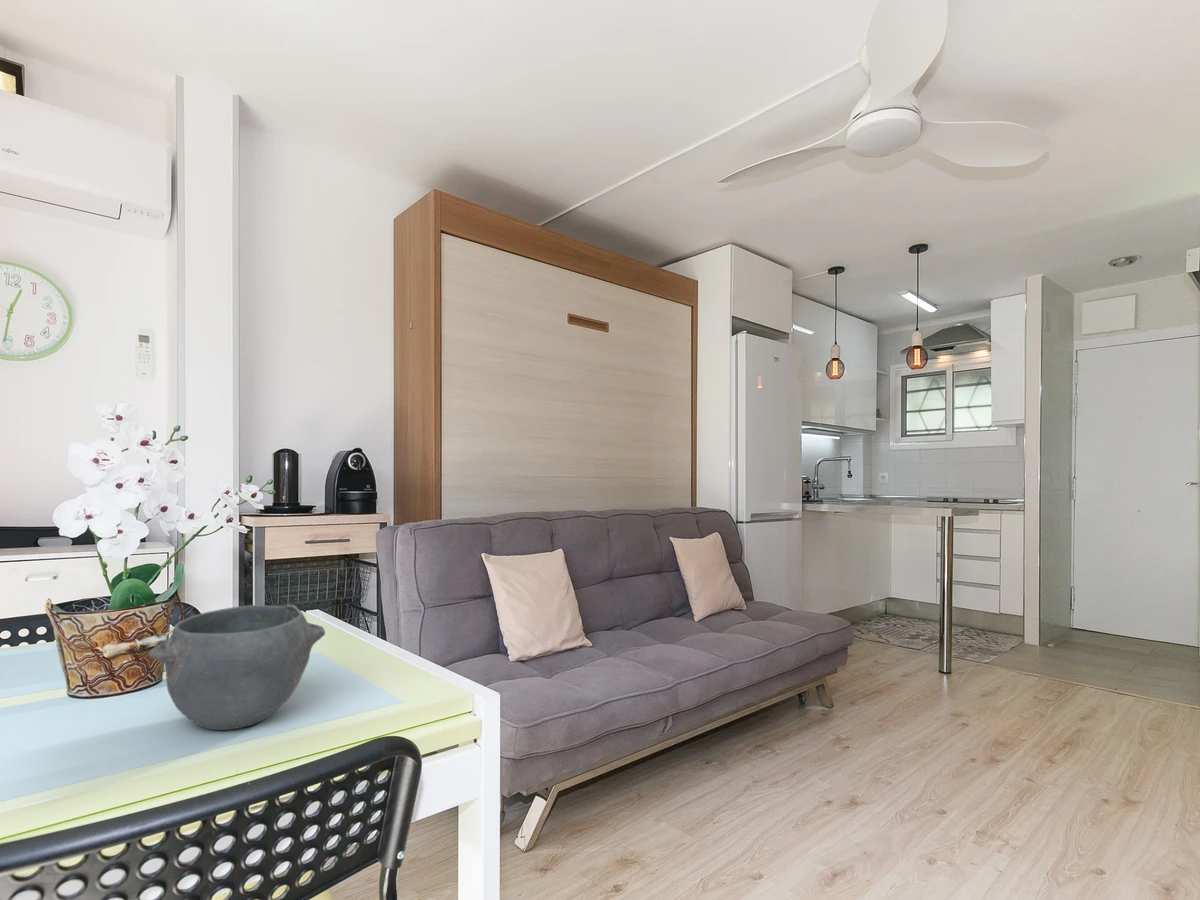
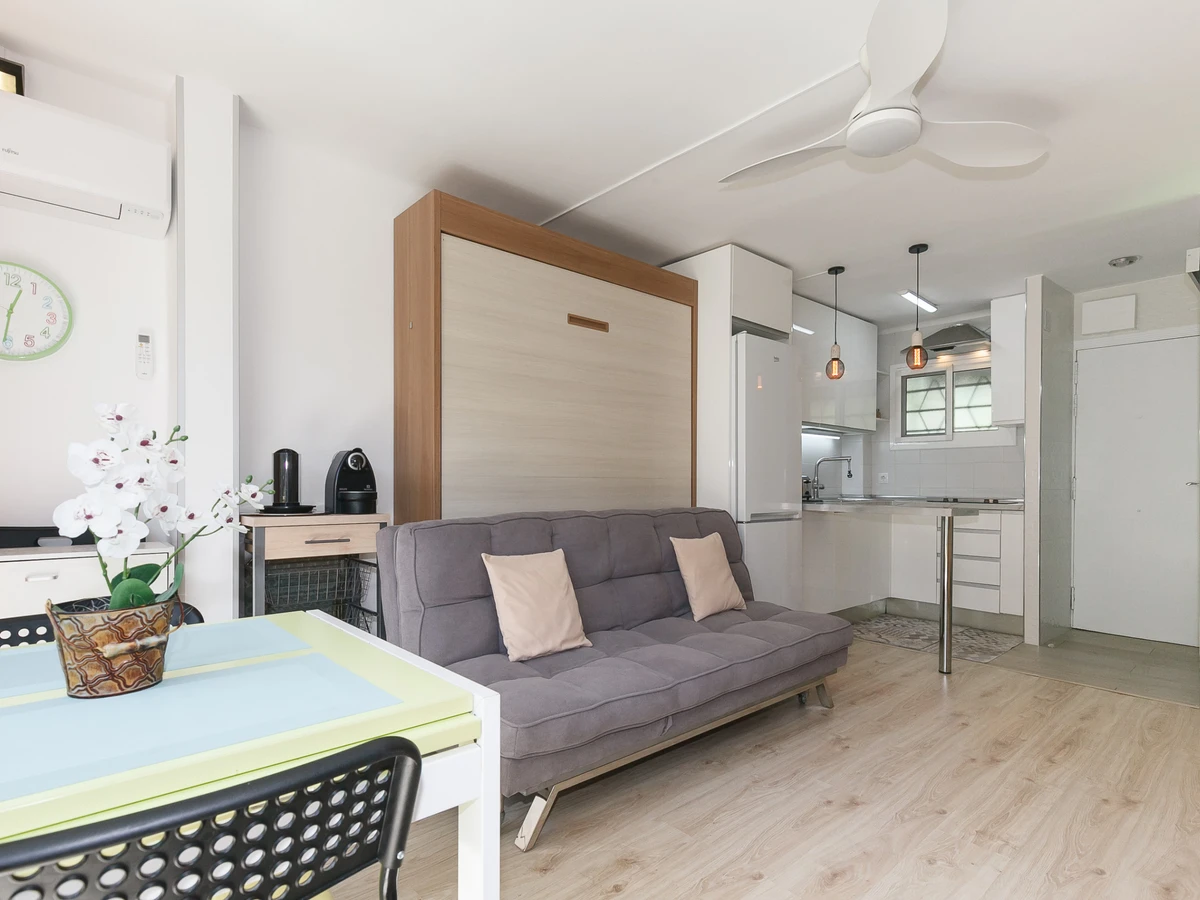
- bowl (242, 665)
